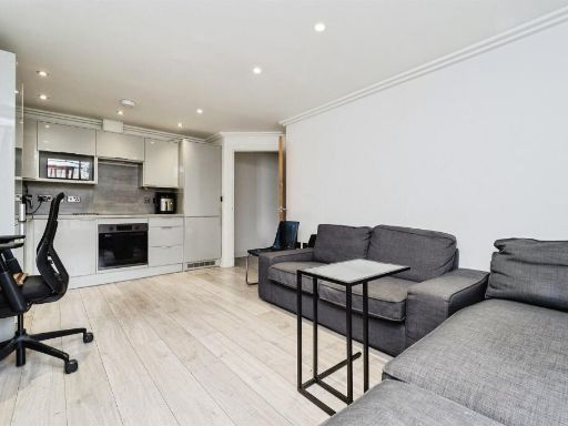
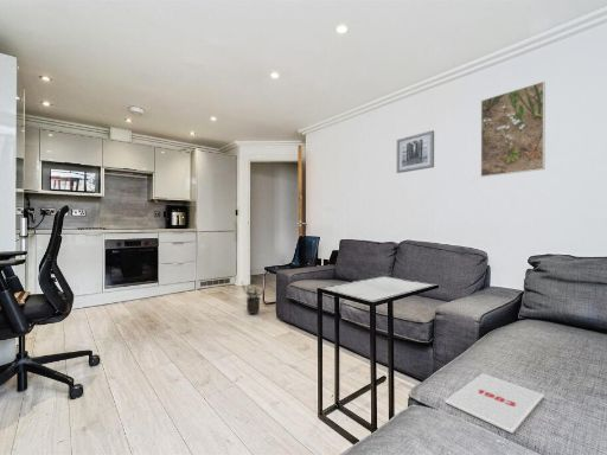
+ magazine (494, 398)
+ wall art (414, 153)
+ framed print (510, 132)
+ potted plant (251, 297)
